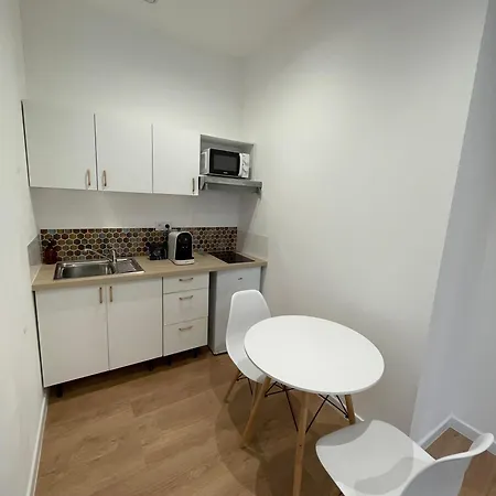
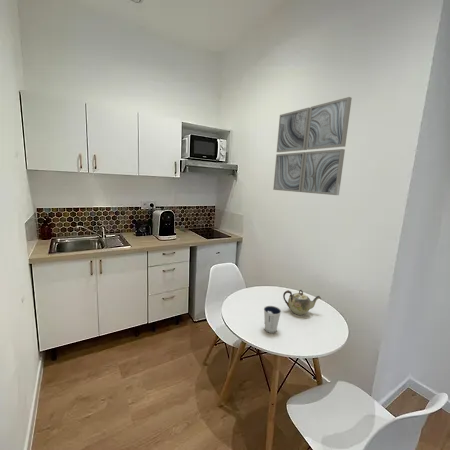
+ teapot (301, 301)
+ wall art (306, 152)
+ dixie cup (271, 319)
